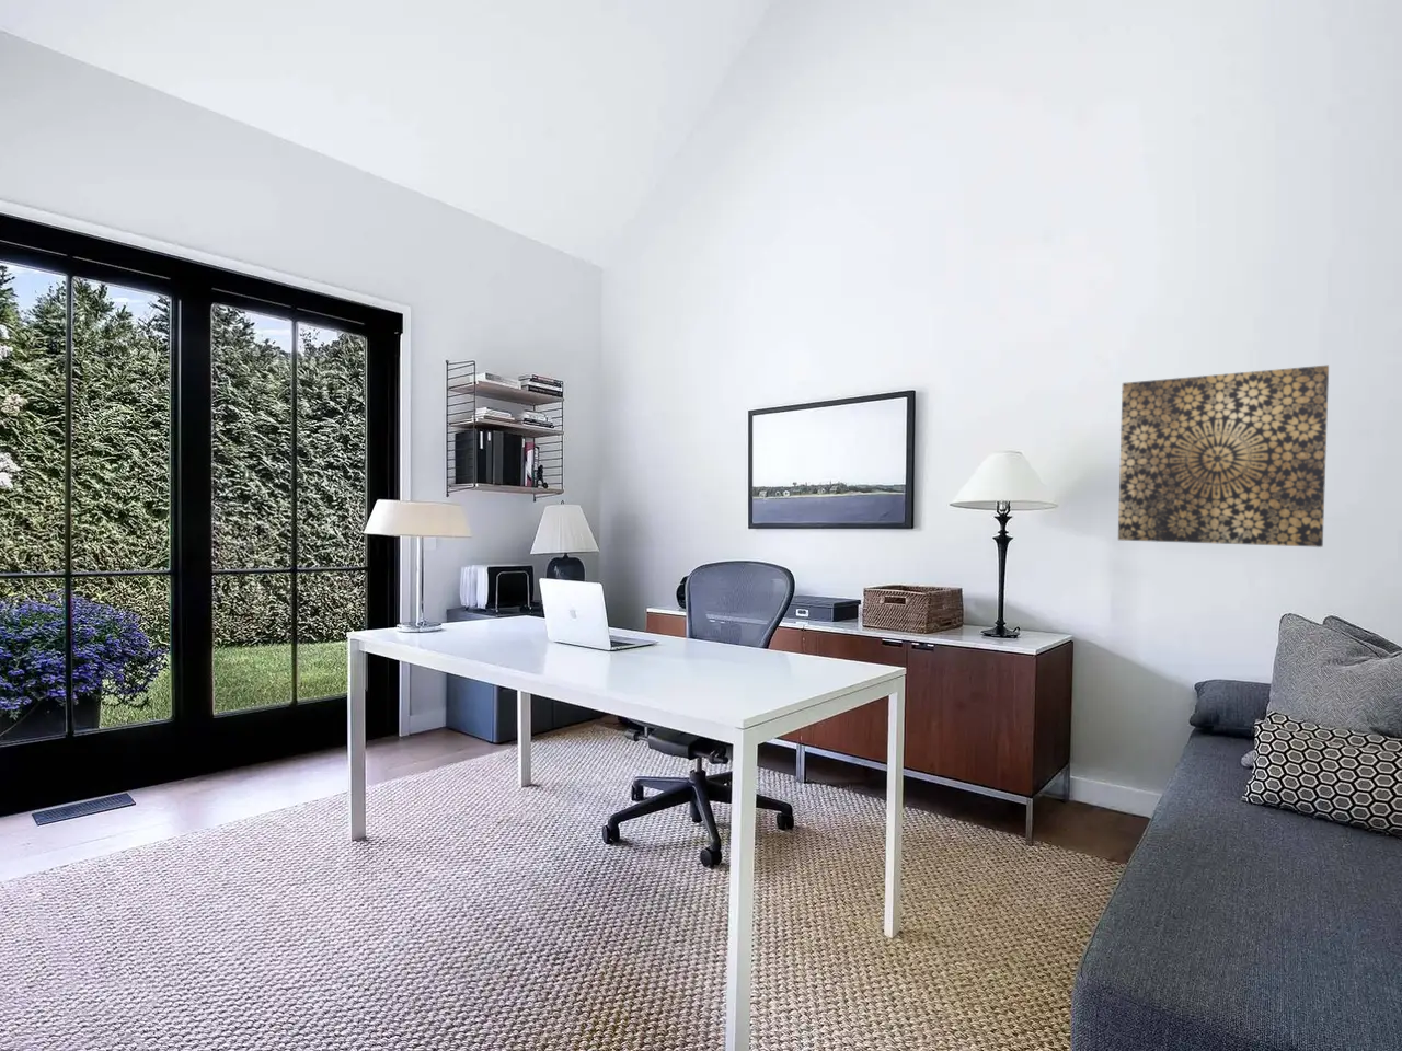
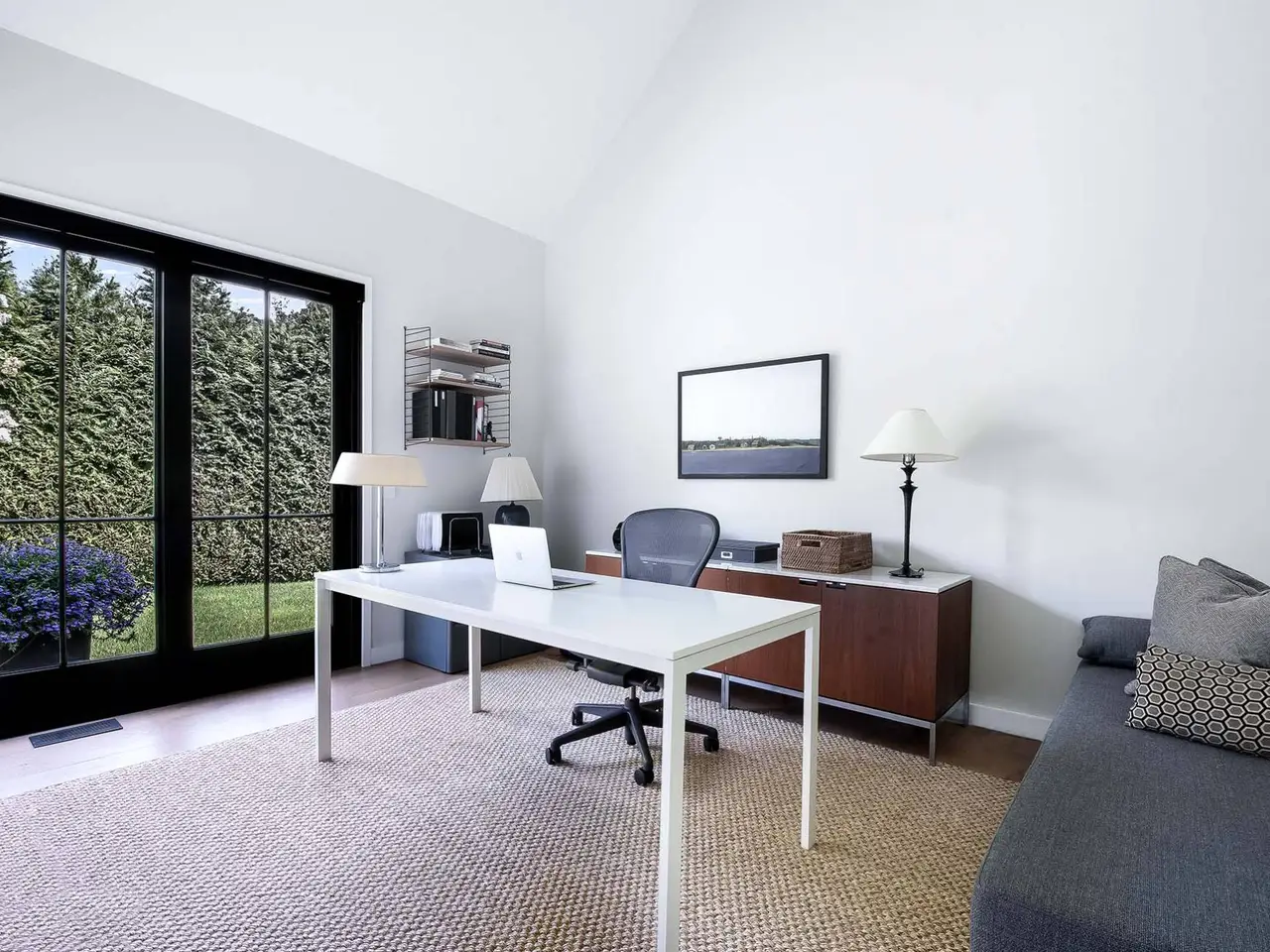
- wall art (1215, 459)
